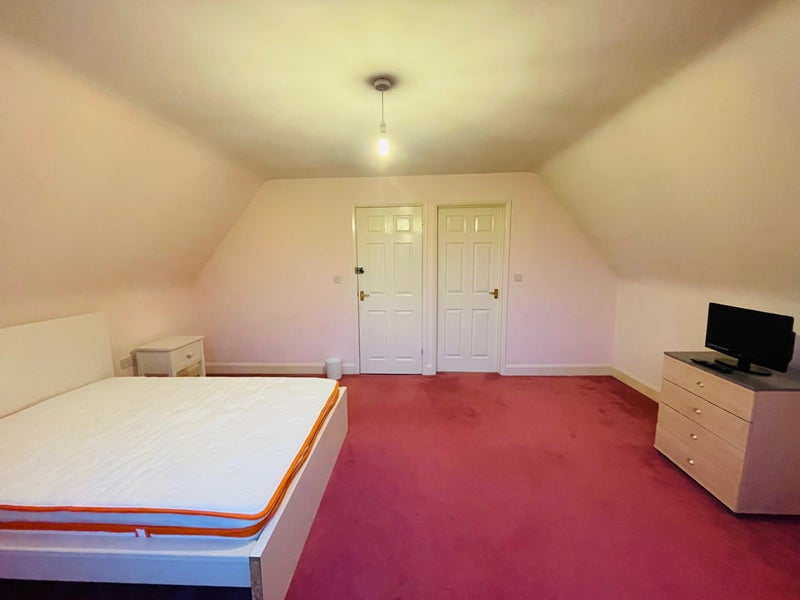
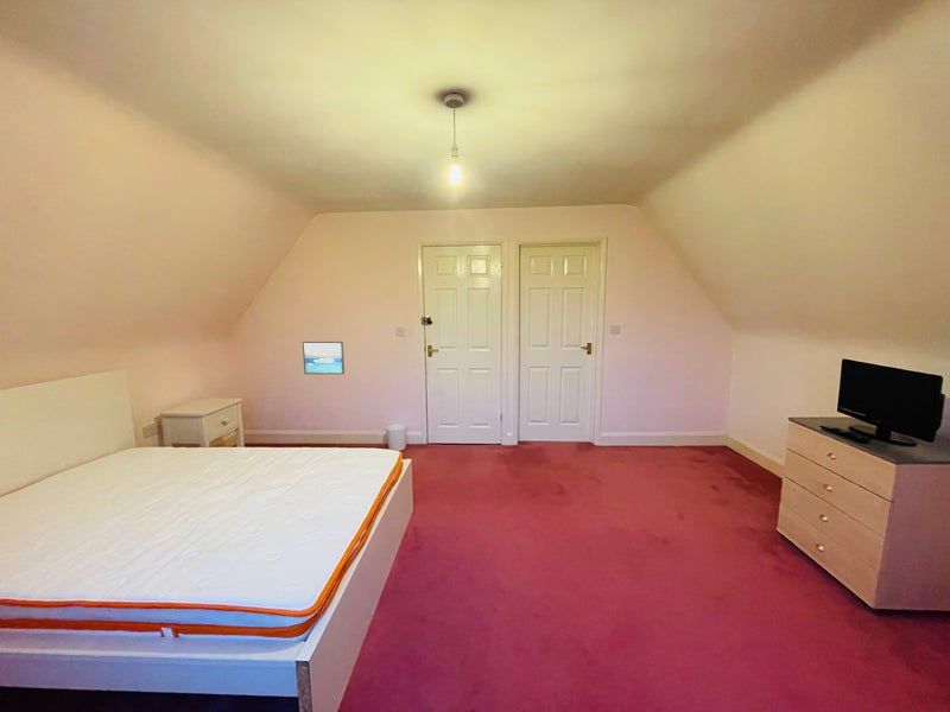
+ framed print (323, 357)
